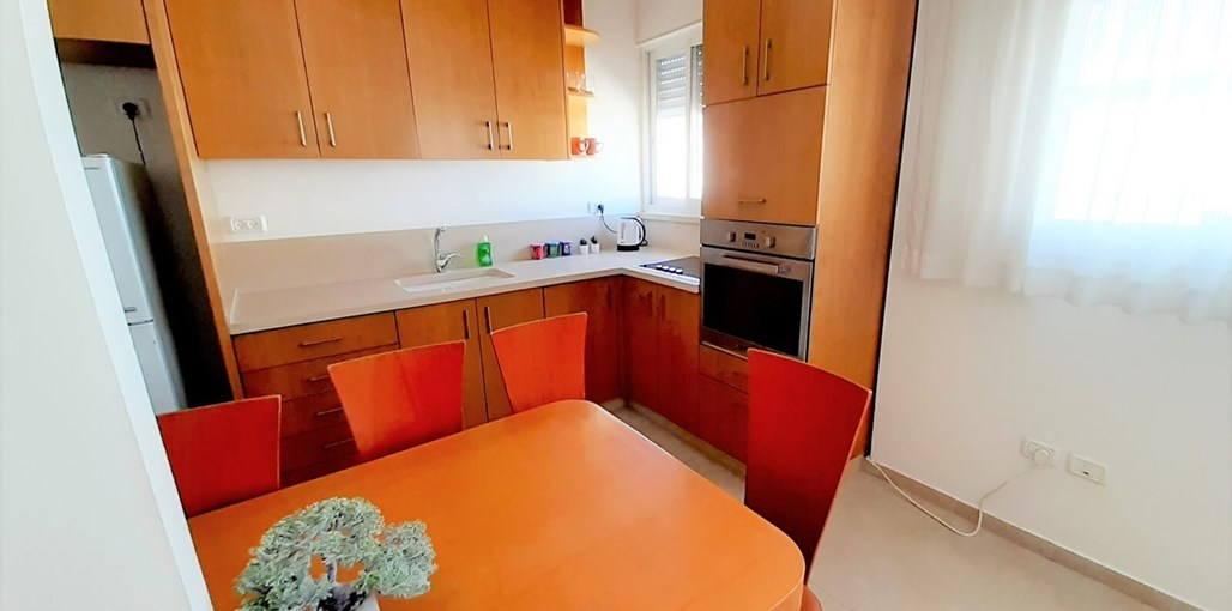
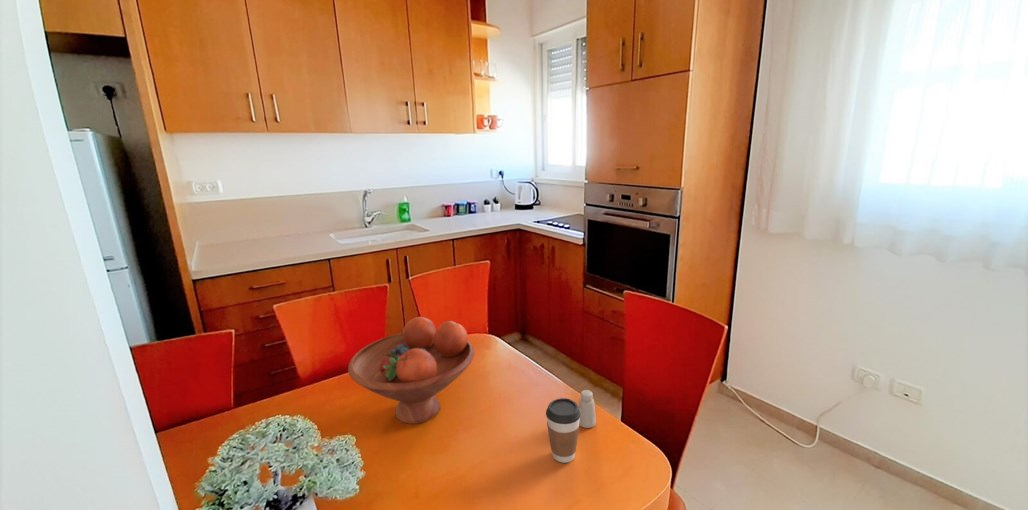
+ saltshaker (586, 407)
+ fruit bowl (414, 372)
+ coffee cup (563, 431)
